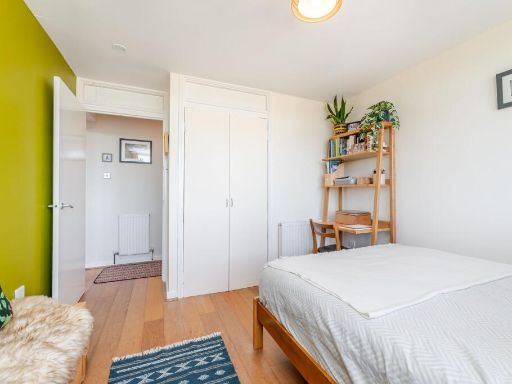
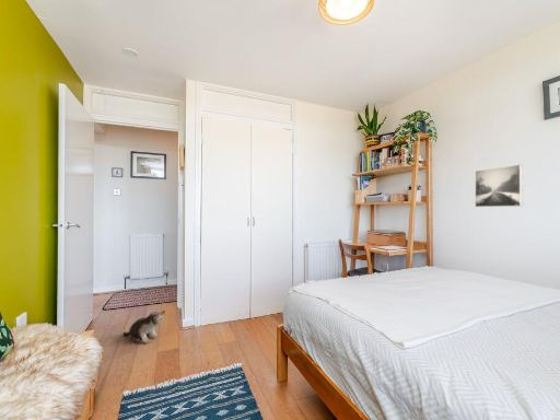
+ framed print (497, 187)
+ plush toy (142, 324)
